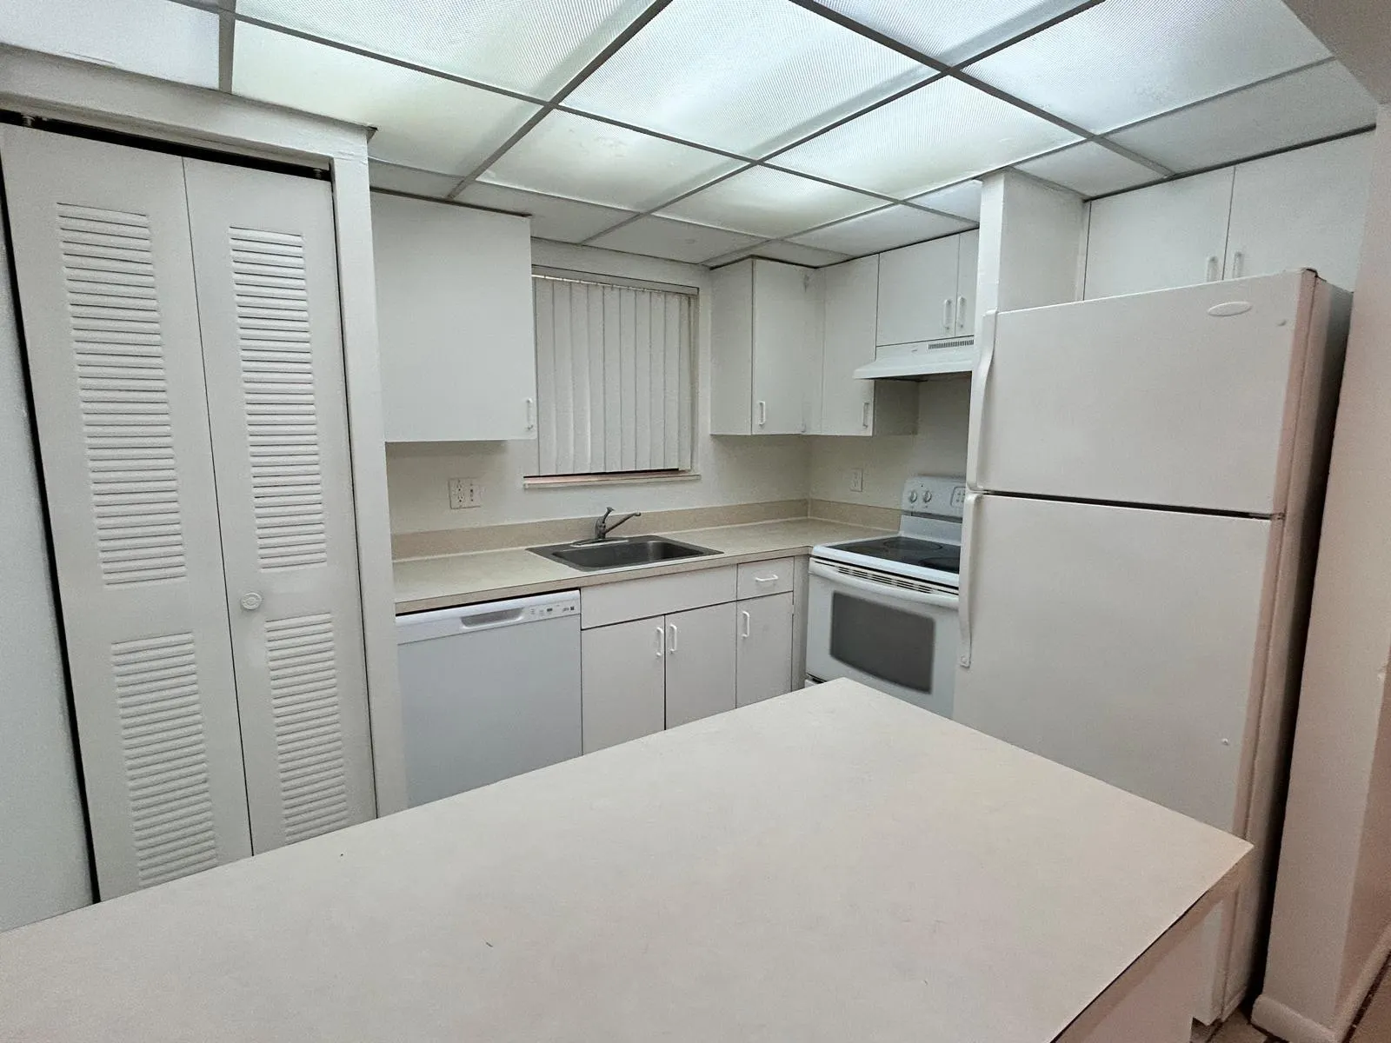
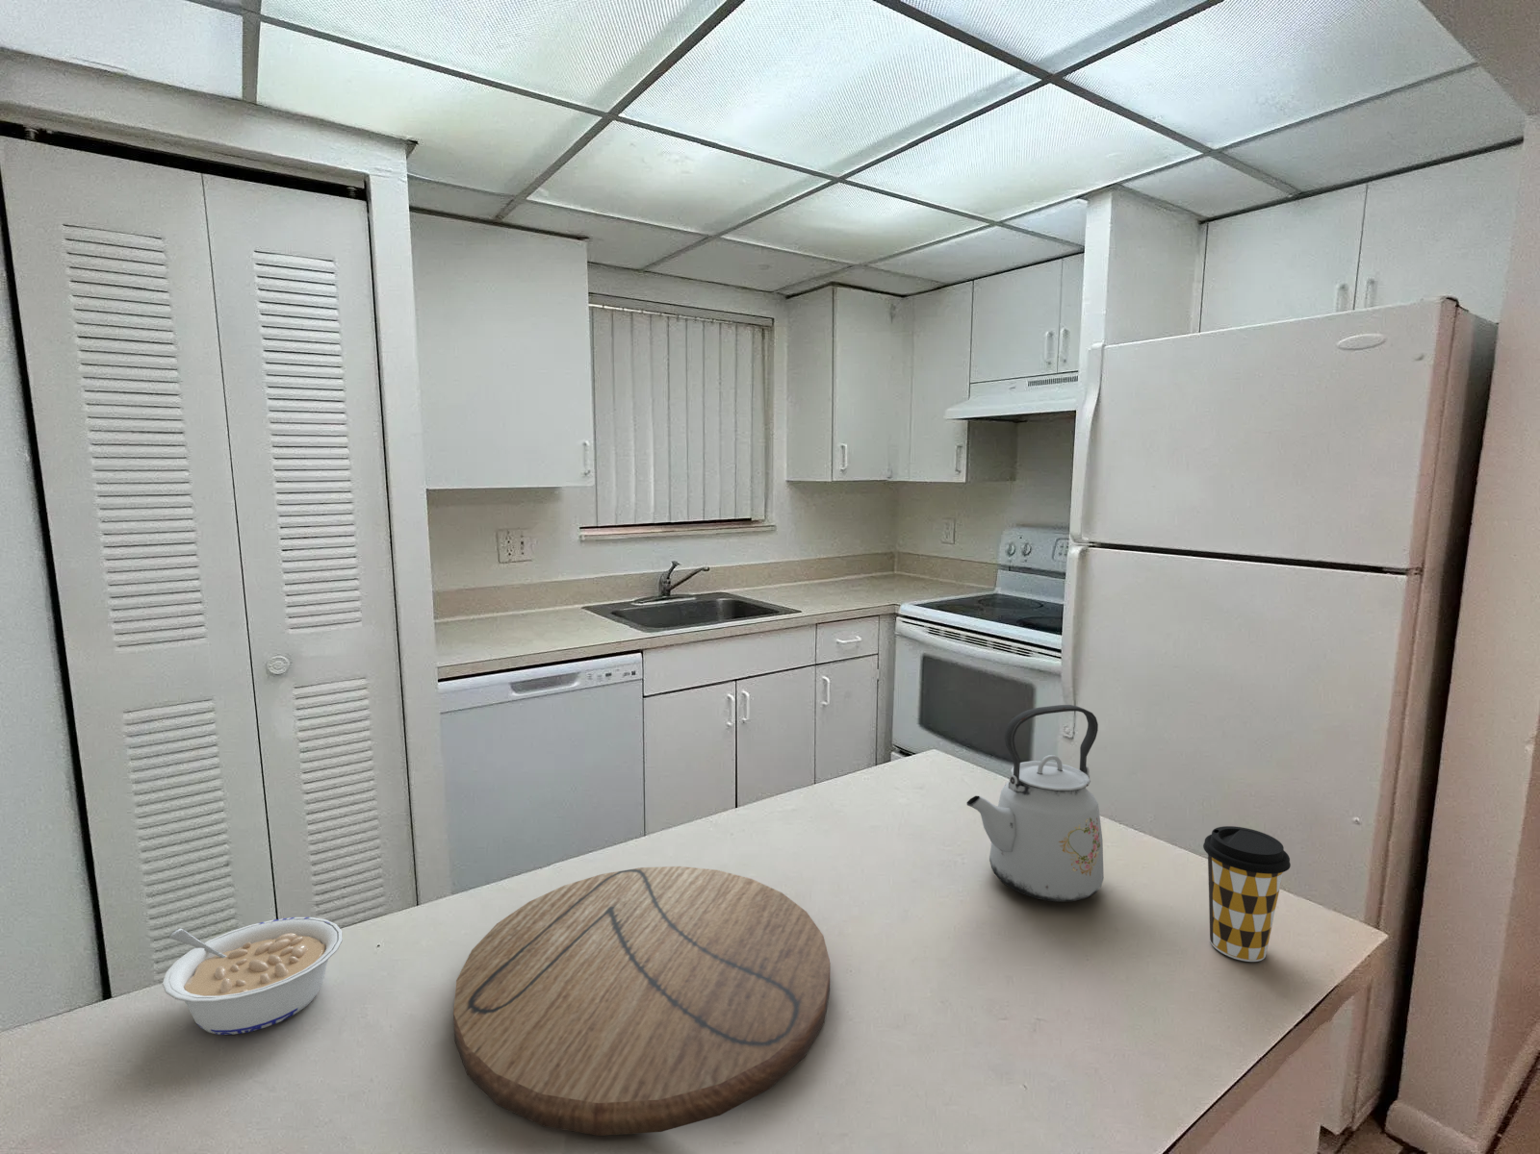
+ cutting board (649, 970)
+ coffee cup (1242, 893)
+ legume (251, 975)
+ kettle (1031, 798)
